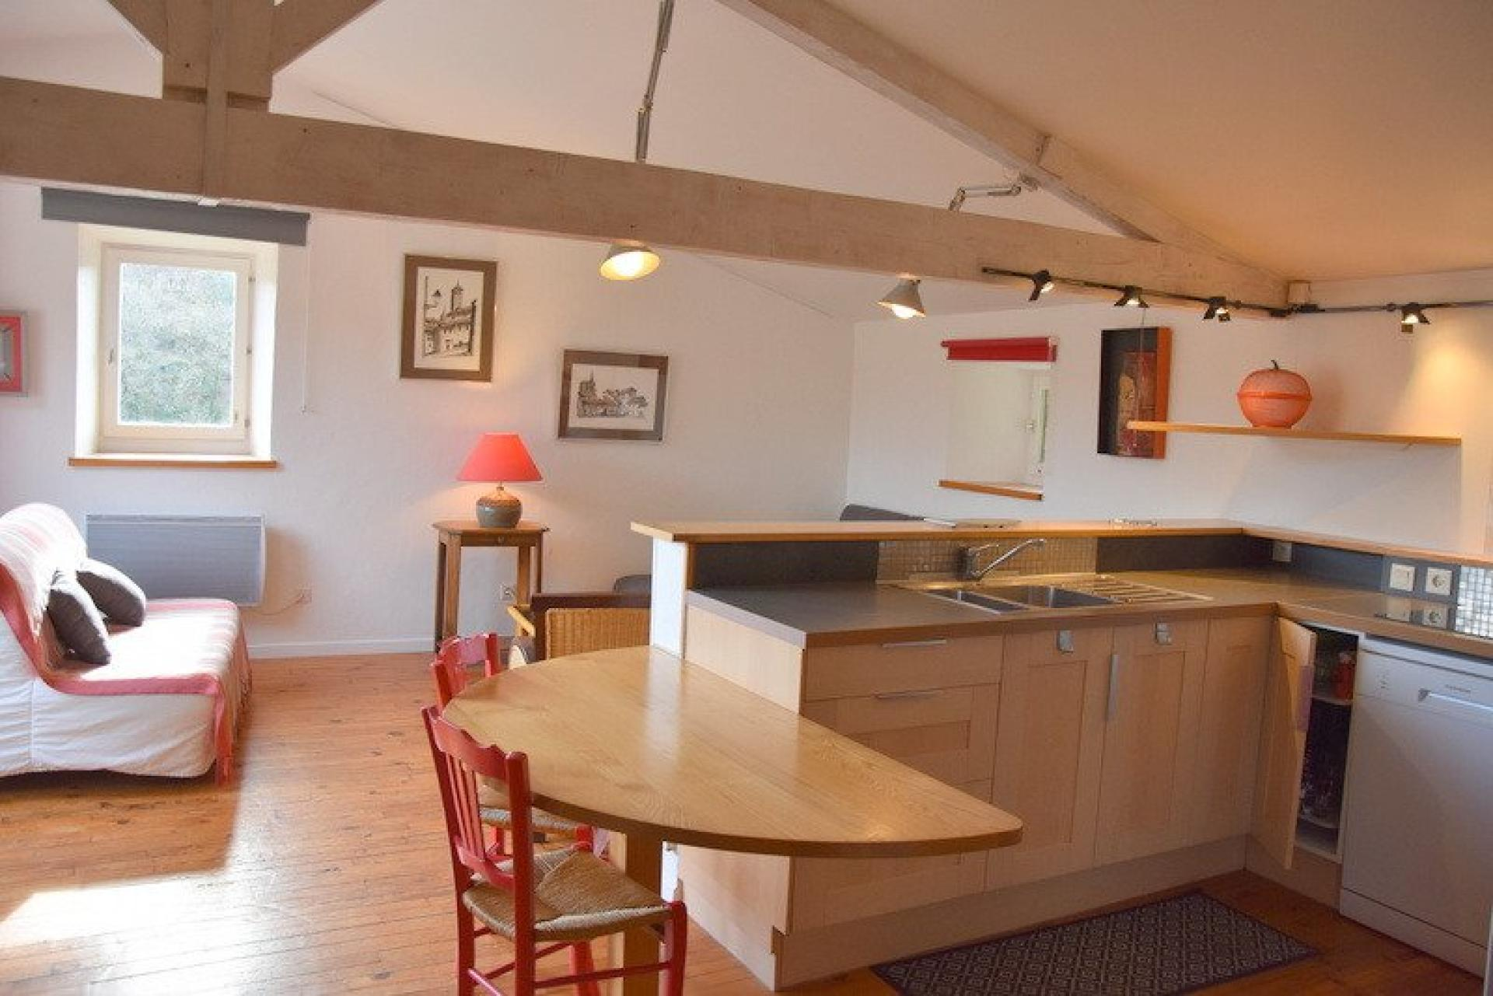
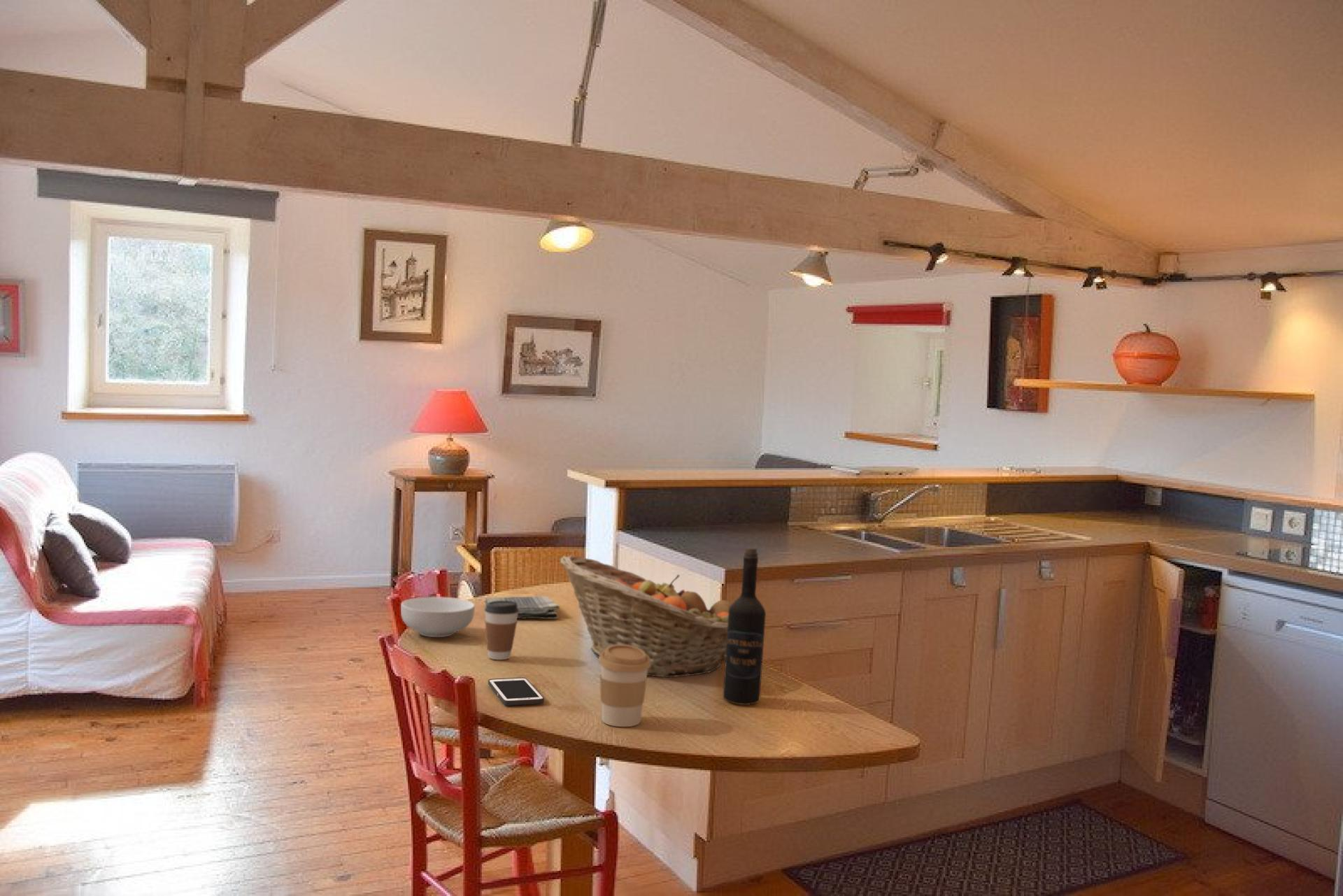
+ coffee cup (623, 685)
+ coffee cup (500, 630)
+ wine bottle (746, 625)
+ dish towel (521, 606)
+ fruit basket (649, 610)
+ cereal bowl (437, 618)
+ cell phone (515, 691)
